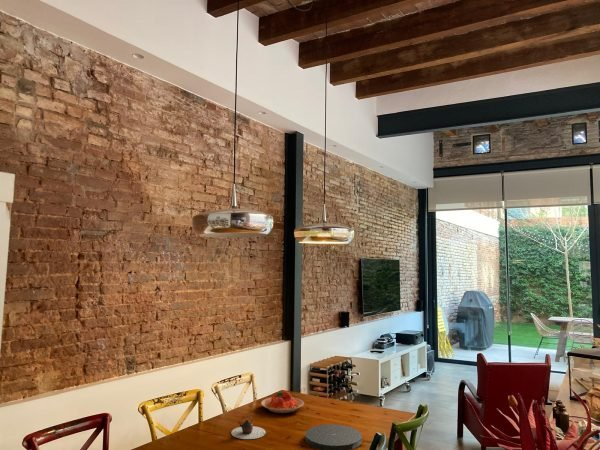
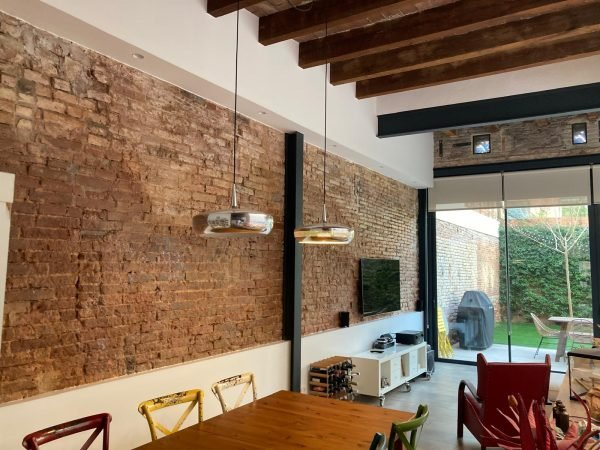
- plate (282, 400)
- teapot (248, 424)
- plate (333, 437)
